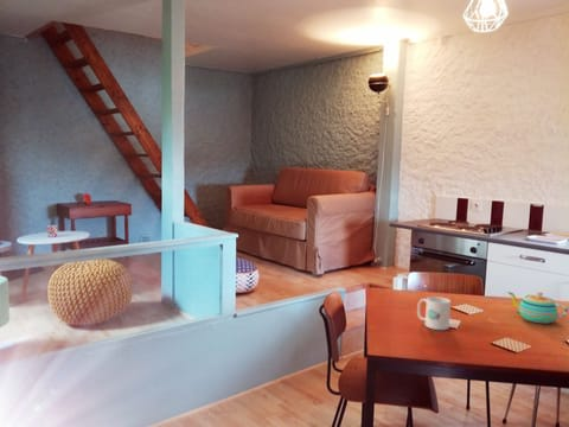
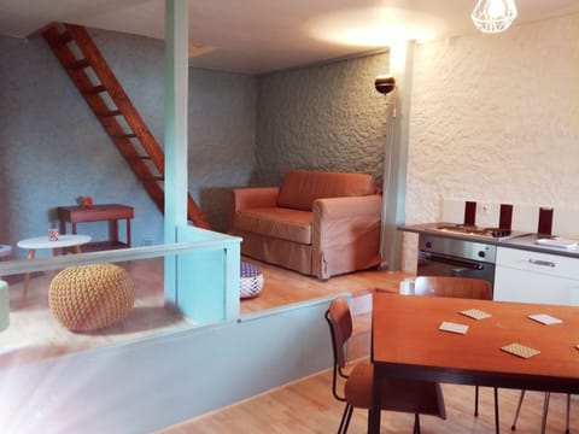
- teapot (536, 305)
- mug (433, 311)
